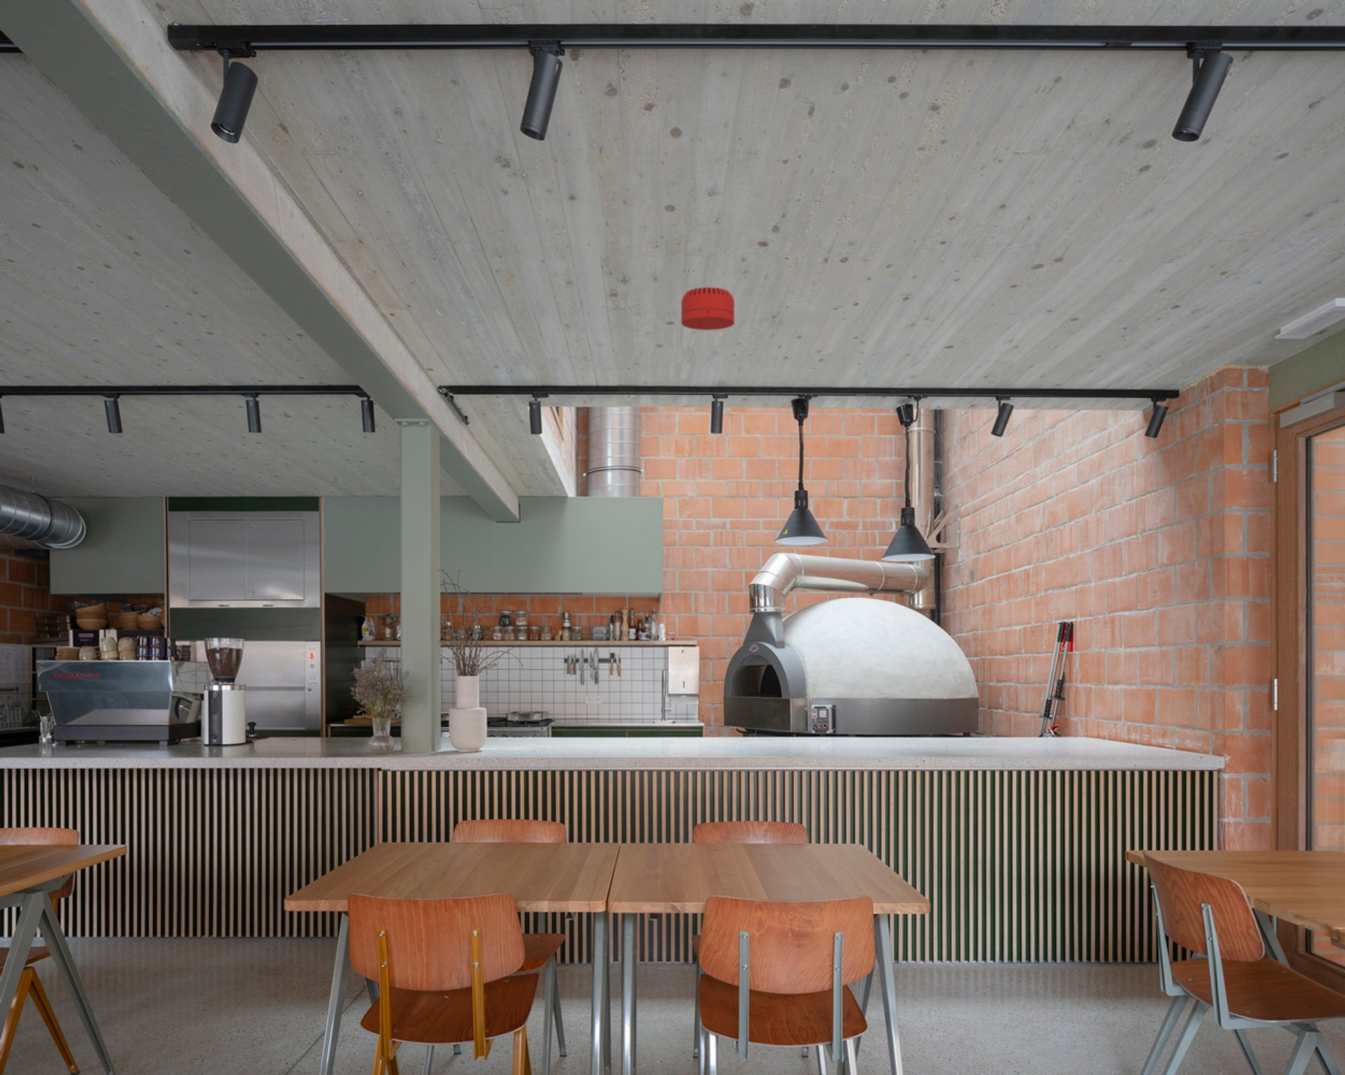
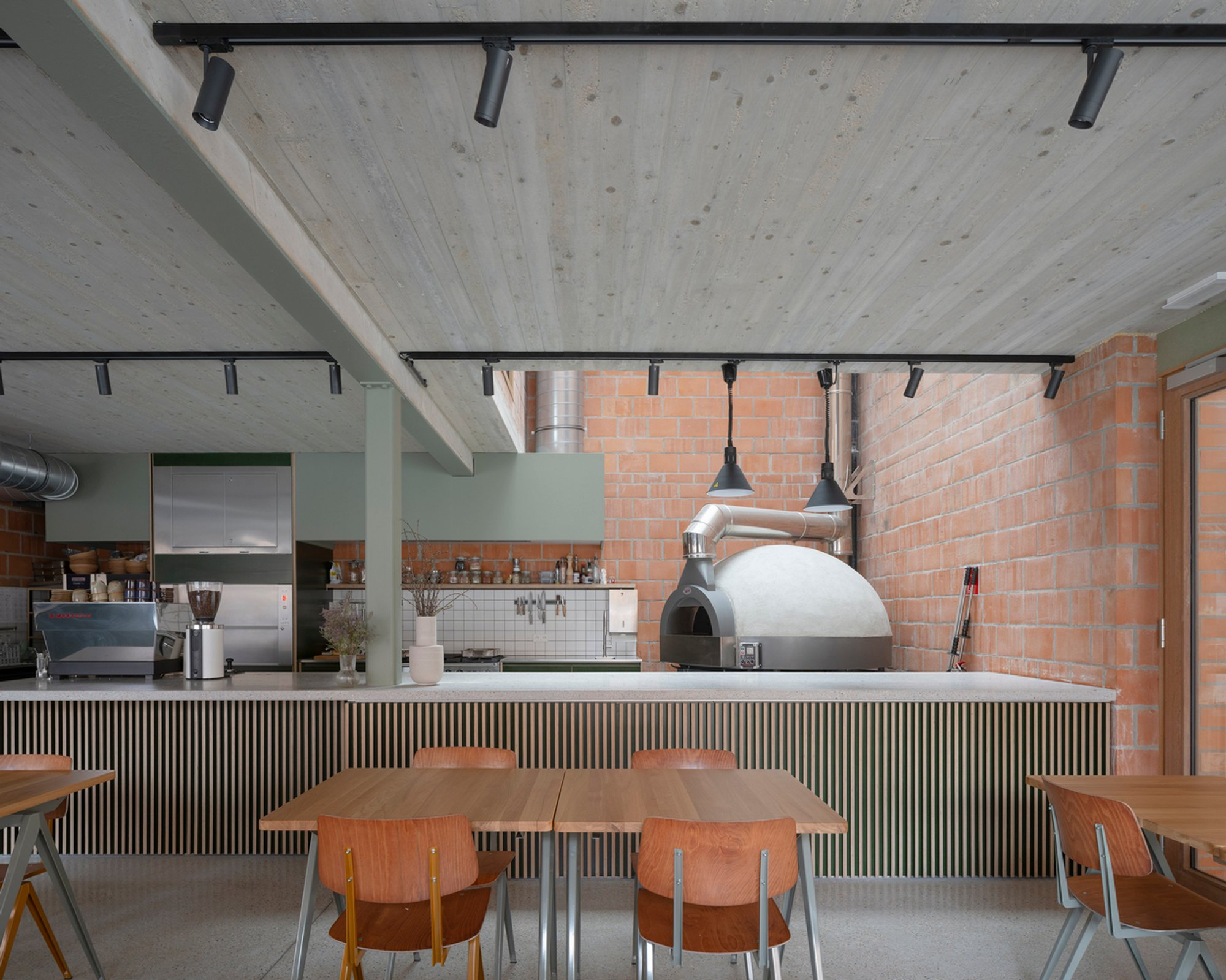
- smoke detector (708, 308)
